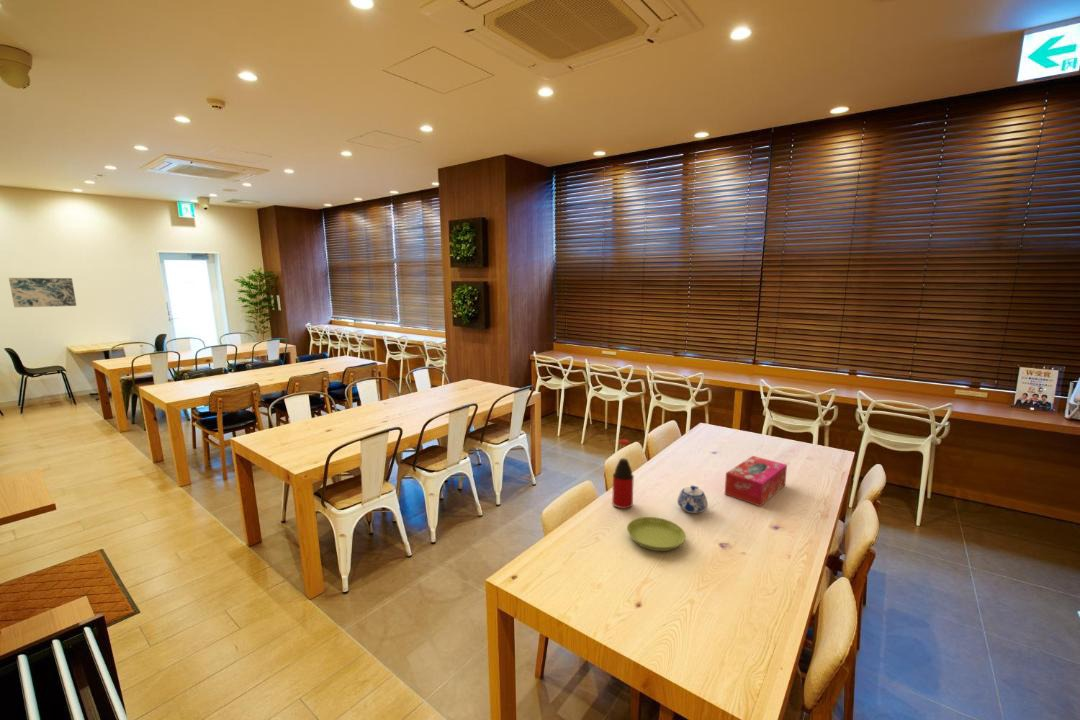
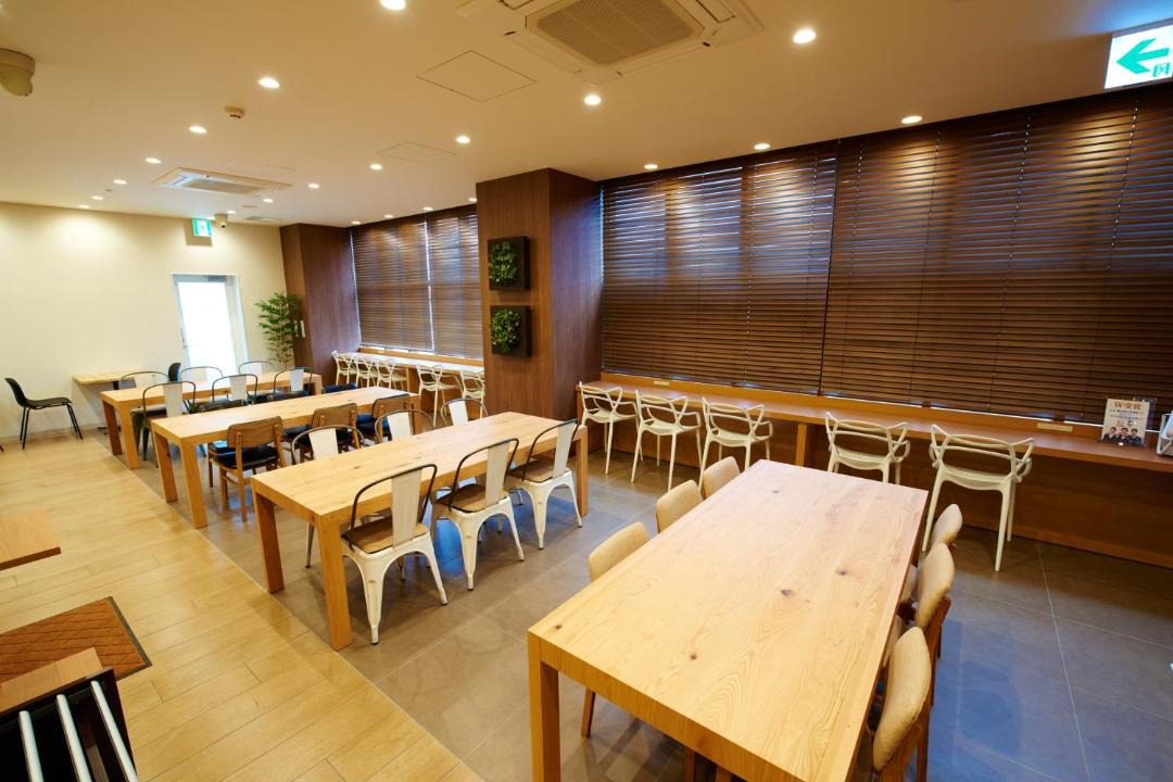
- wall art (43, 292)
- saucer (655, 534)
- bottle (623, 473)
- teapot (692, 498)
- tissue box (756, 479)
